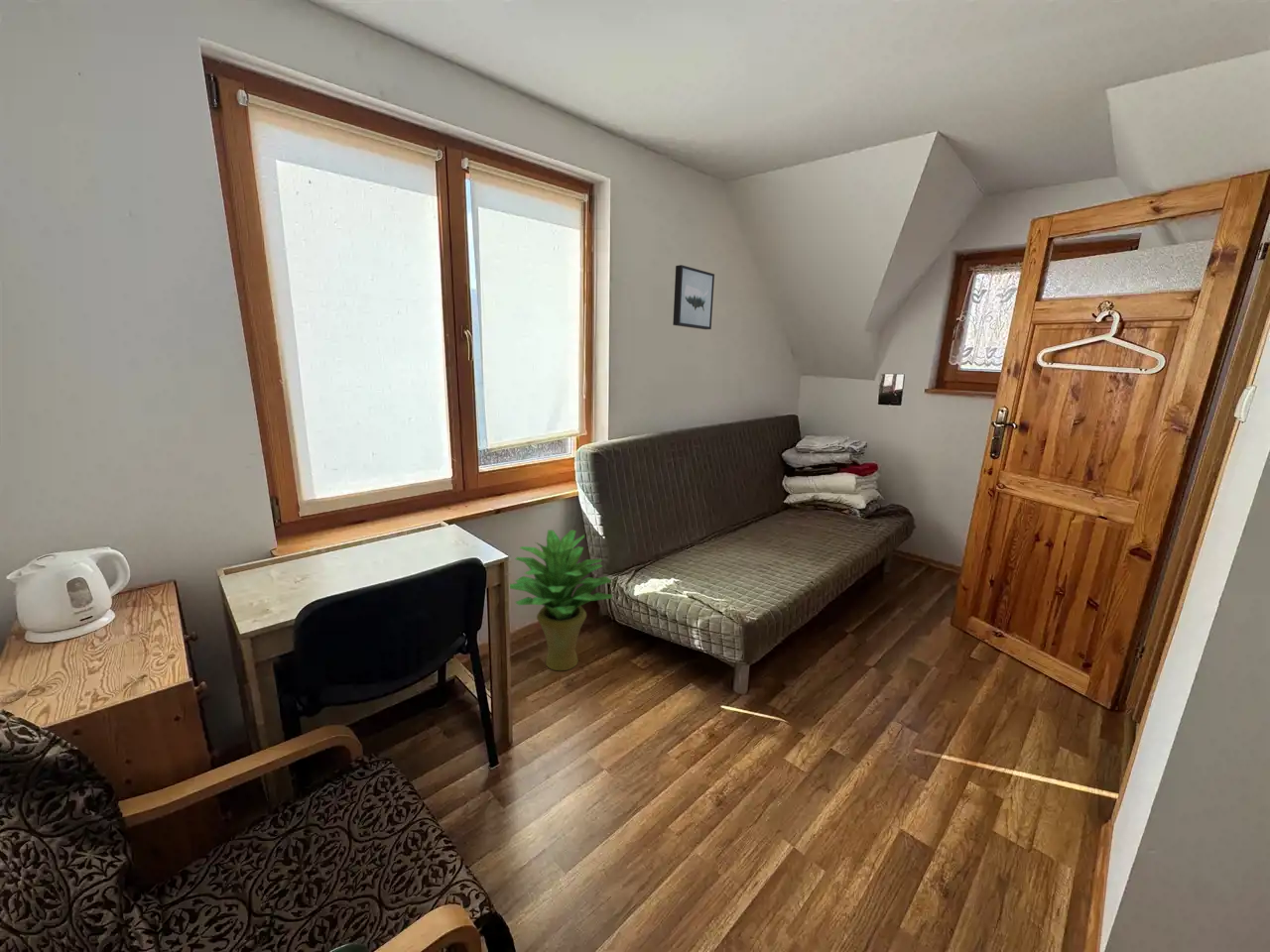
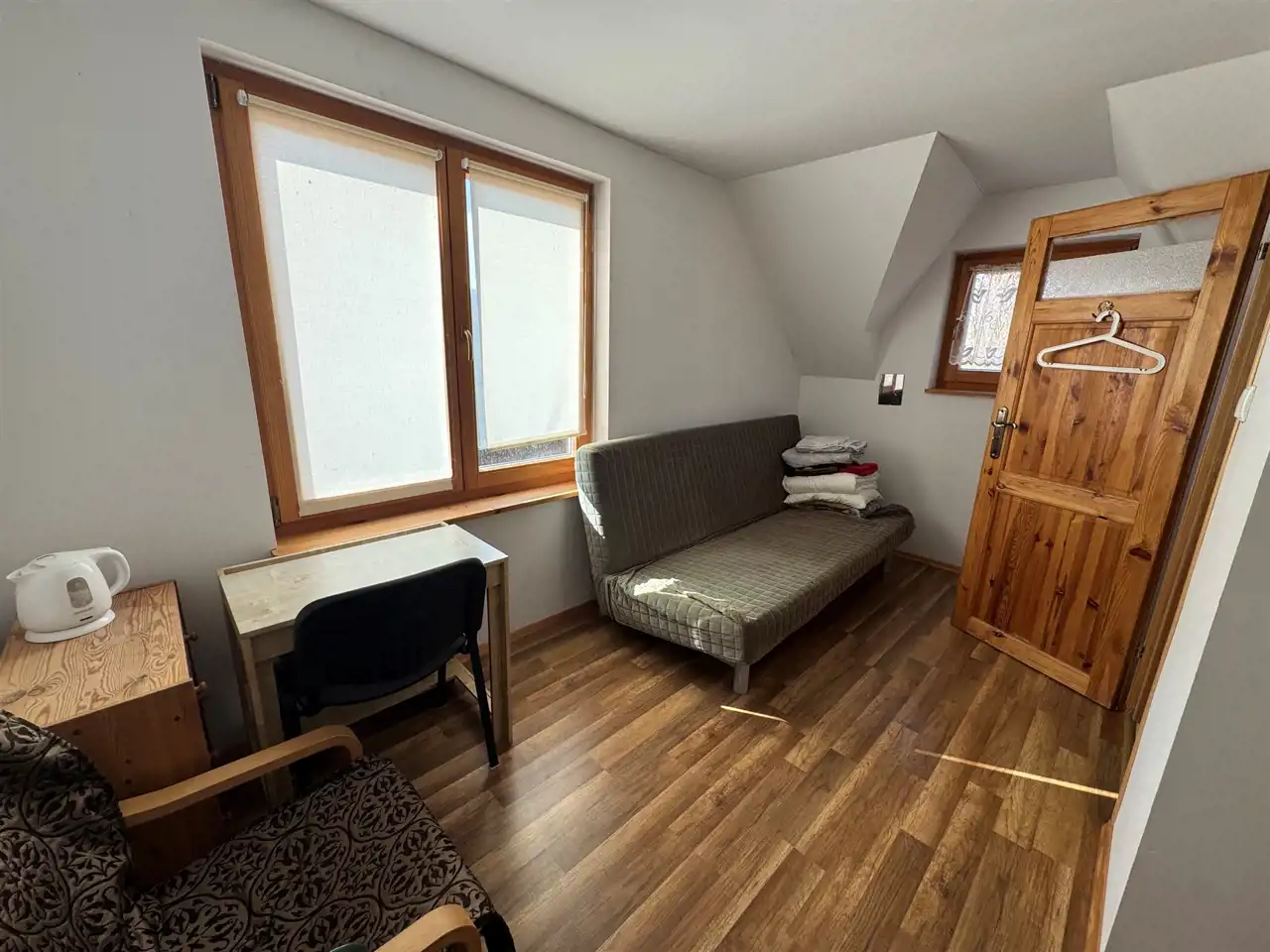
- potted plant (561, 599)
- wall art (694, 298)
